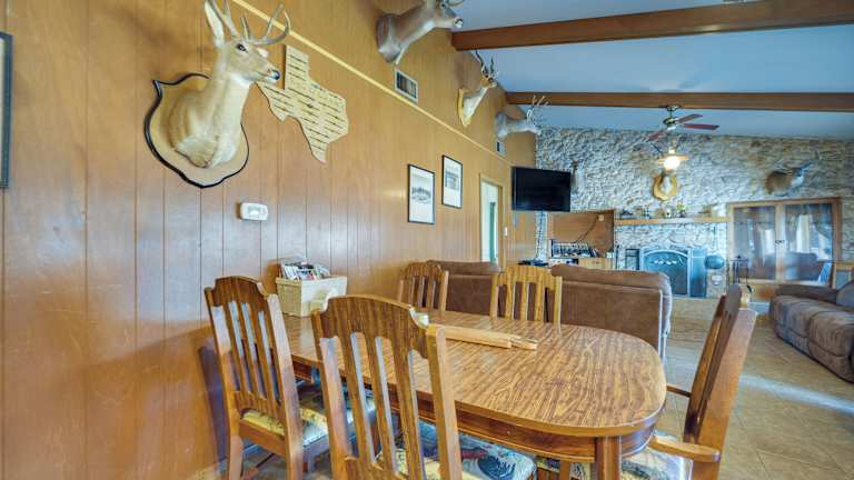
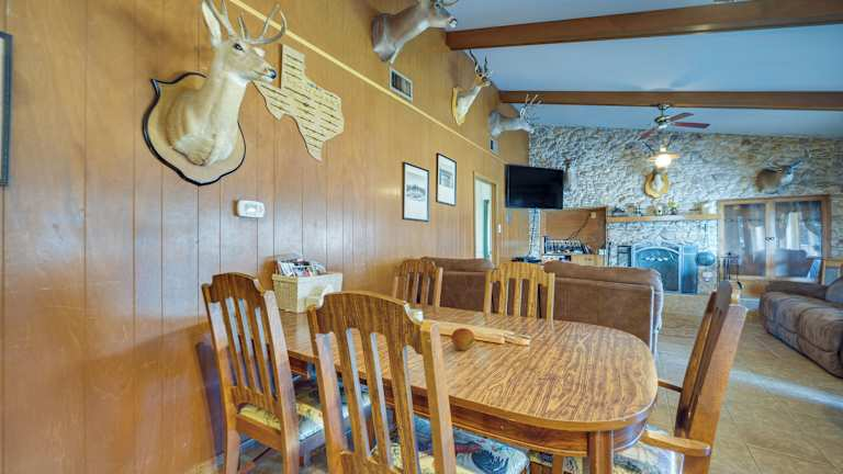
+ fruit (462, 338)
